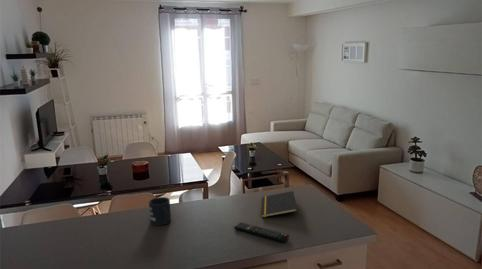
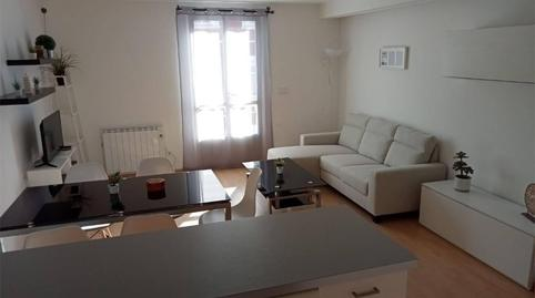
- mug (161, 212)
- notepad (278, 203)
- remote control (261, 232)
